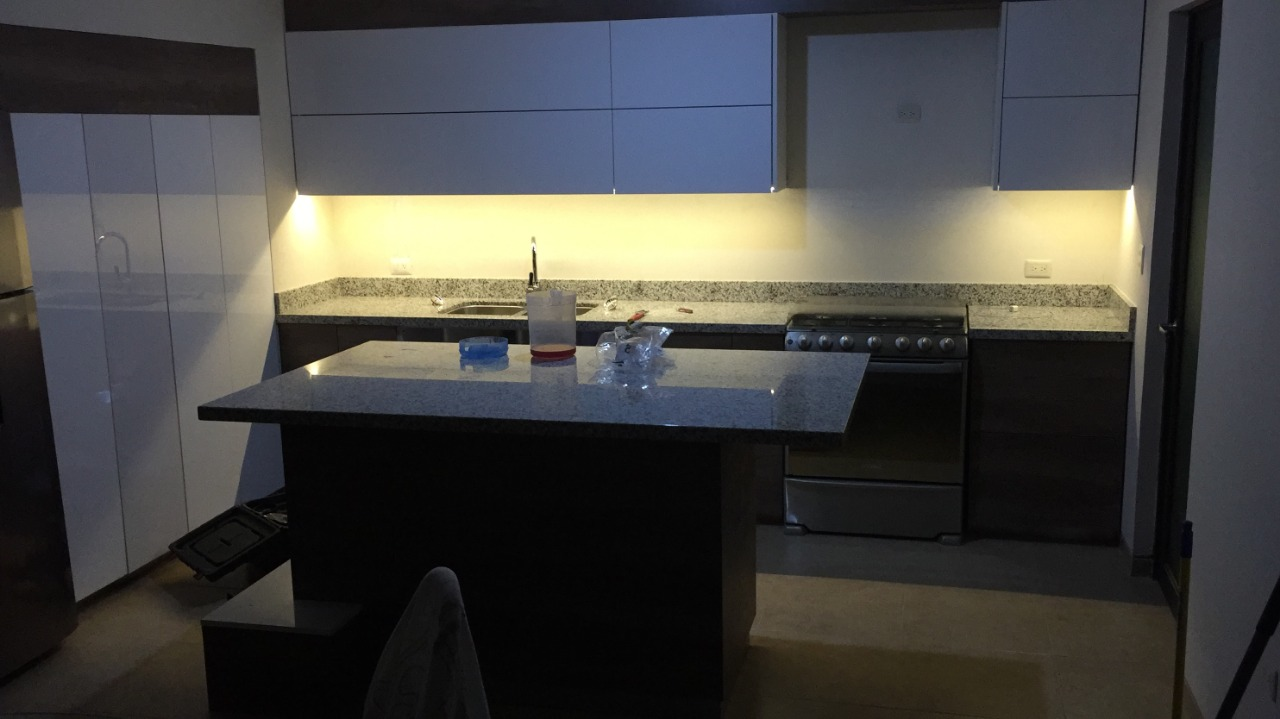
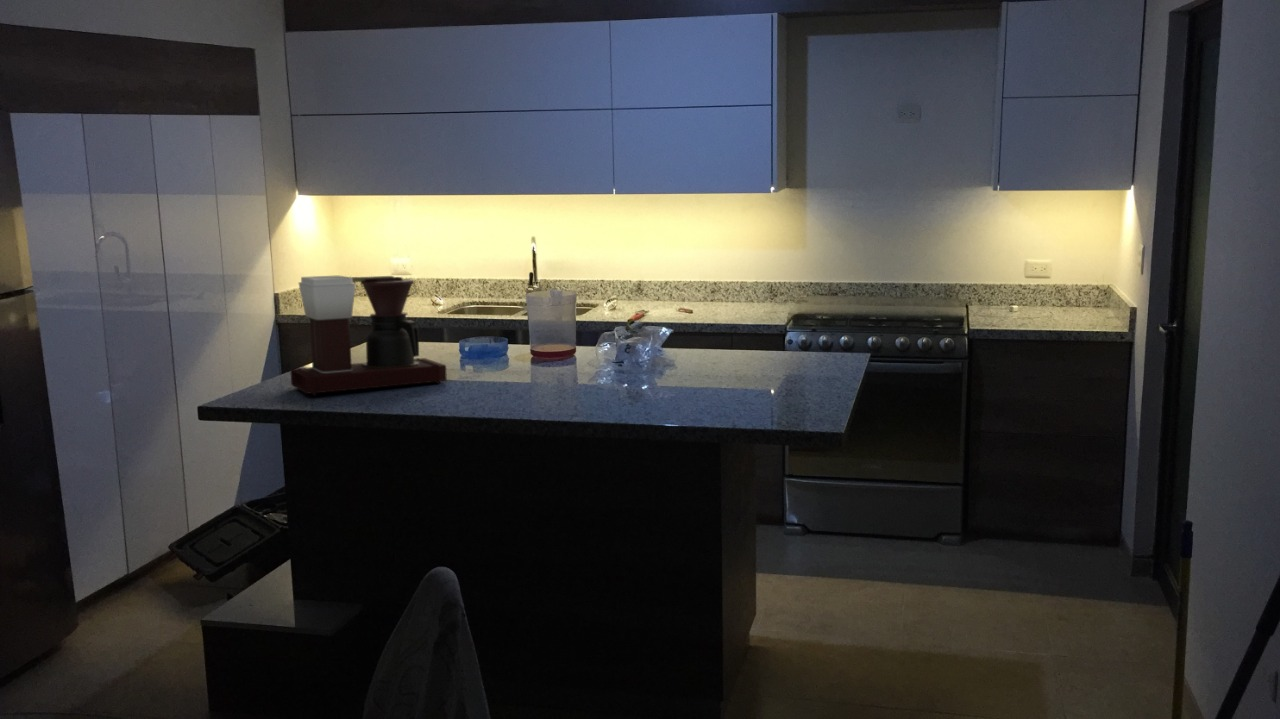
+ coffee maker (369, 333)
